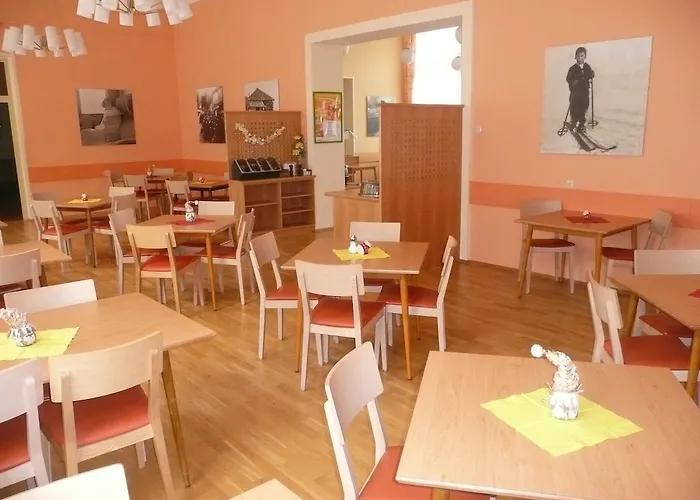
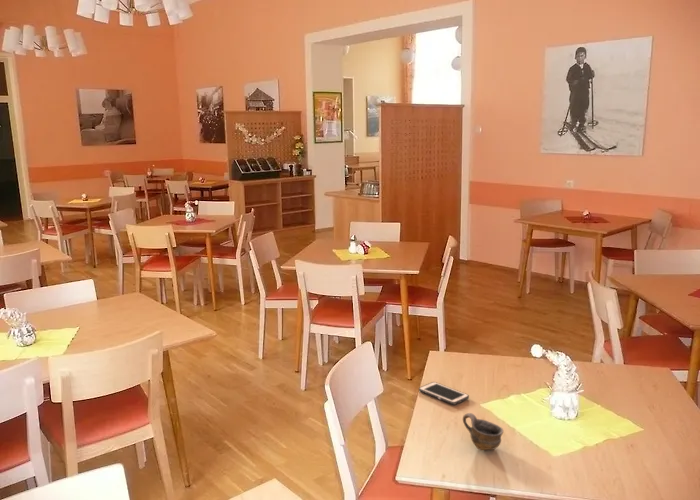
+ cell phone (443, 393)
+ cup (484, 431)
